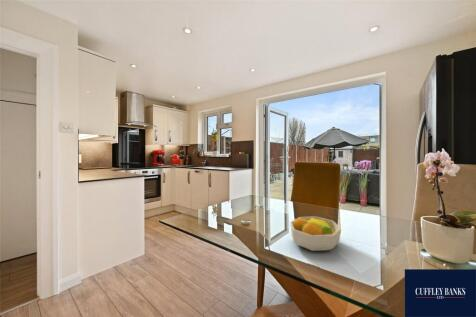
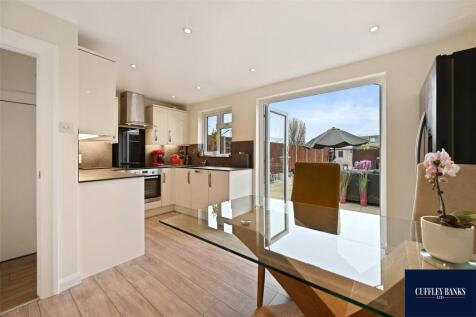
- fruit bowl (314, 229)
